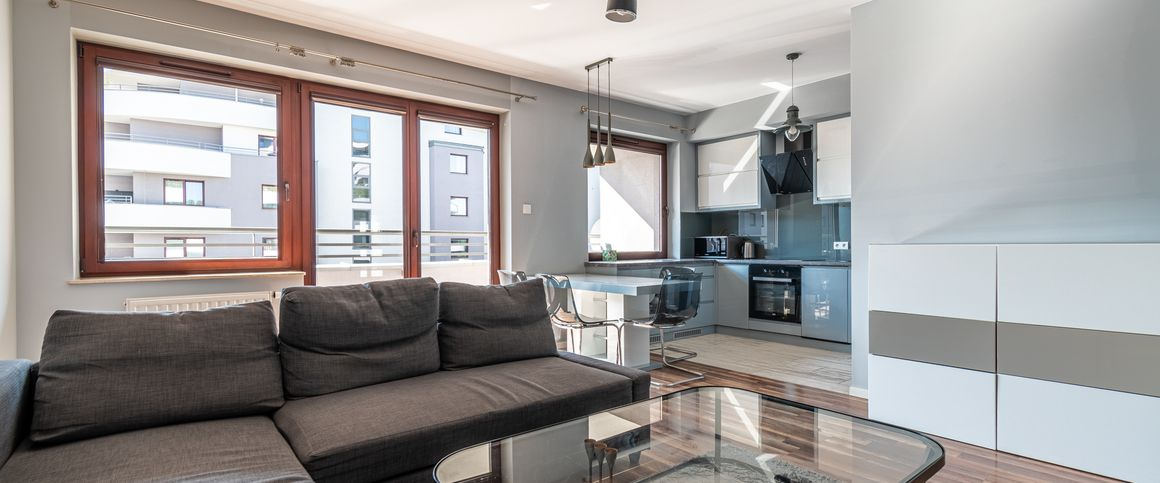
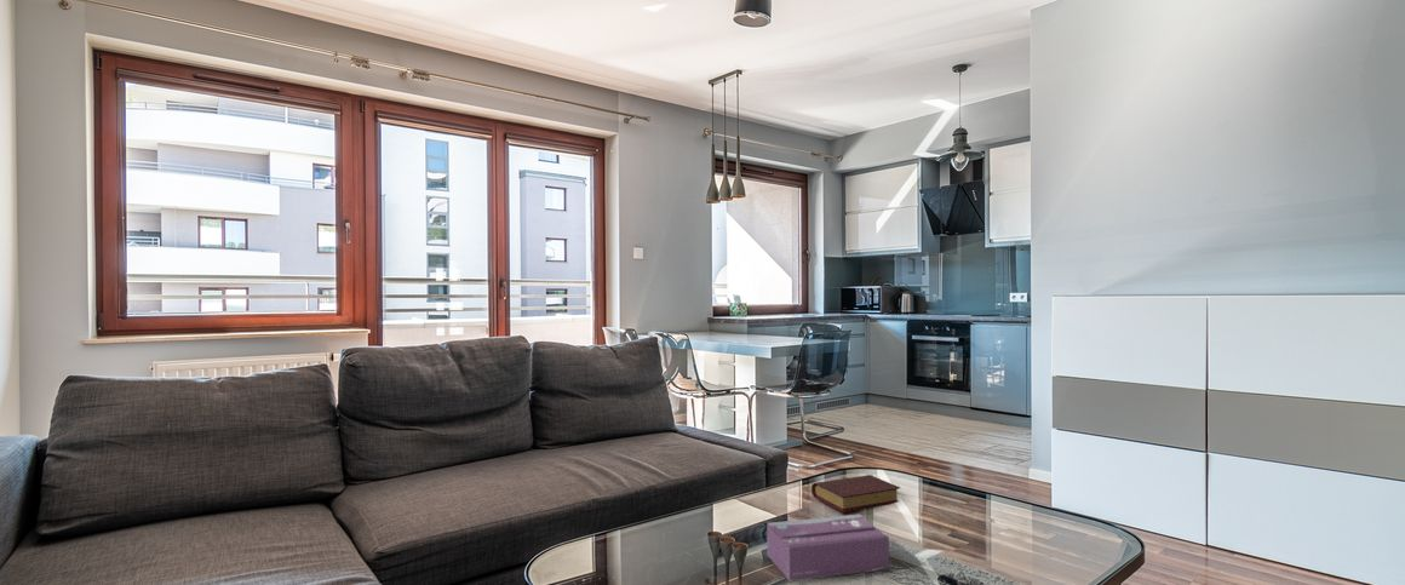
+ book (855, 492)
+ tissue box (826, 545)
